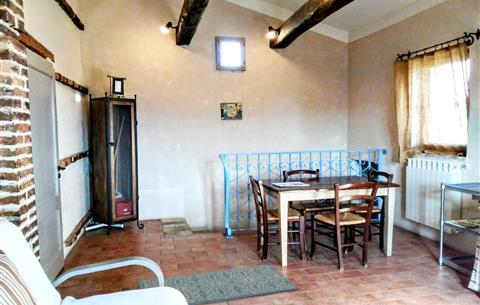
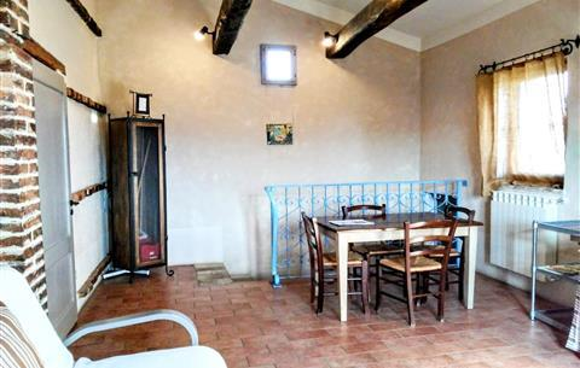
- rug (215, 284)
